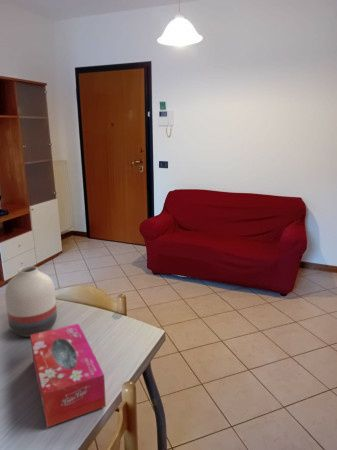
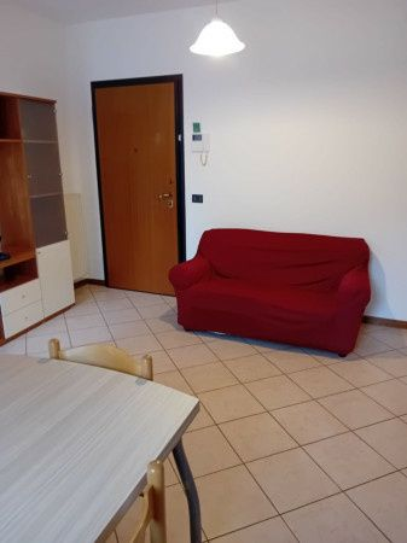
- vase (31, 299)
- tissue box (65, 367)
